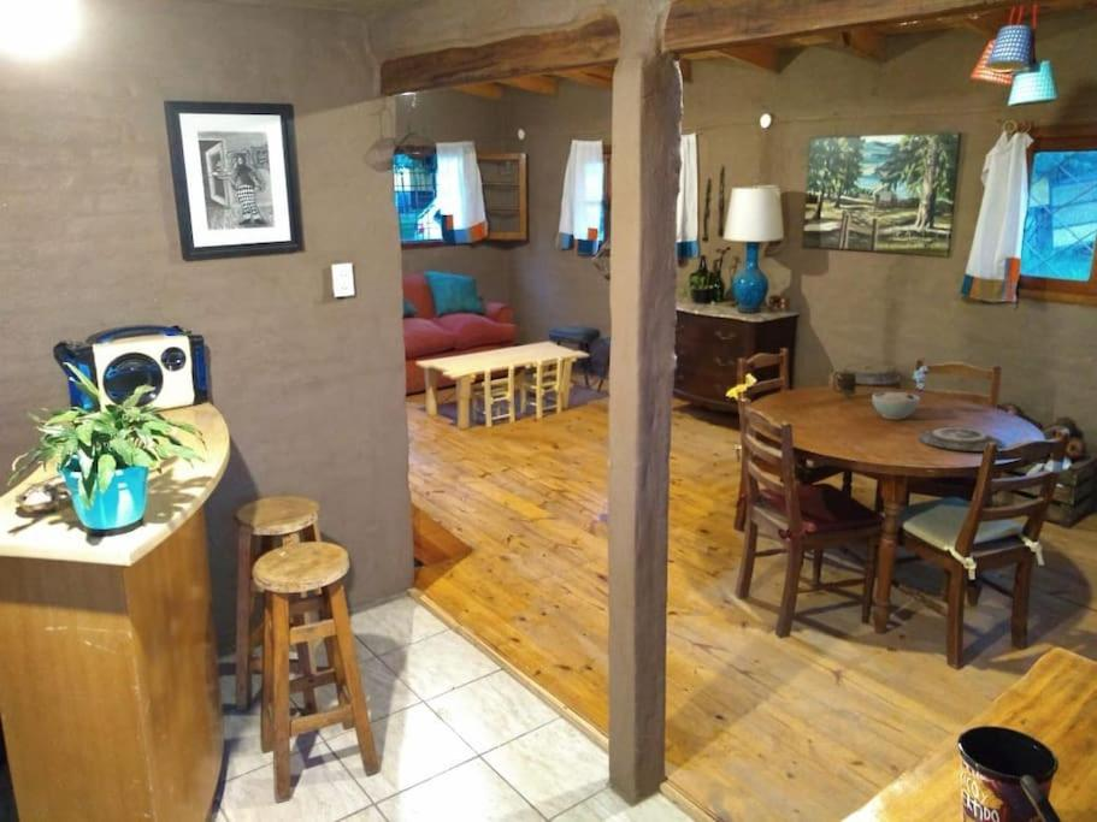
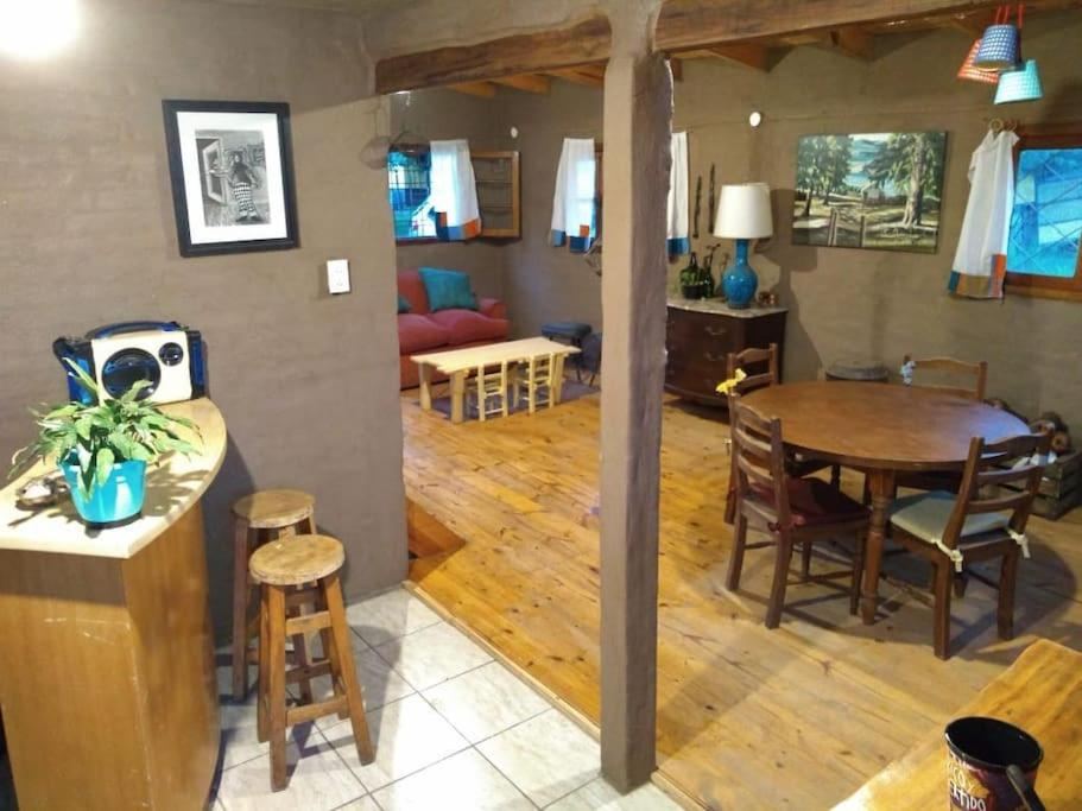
- plate (959, 436)
- bowl (895, 404)
- mug (844, 384)
